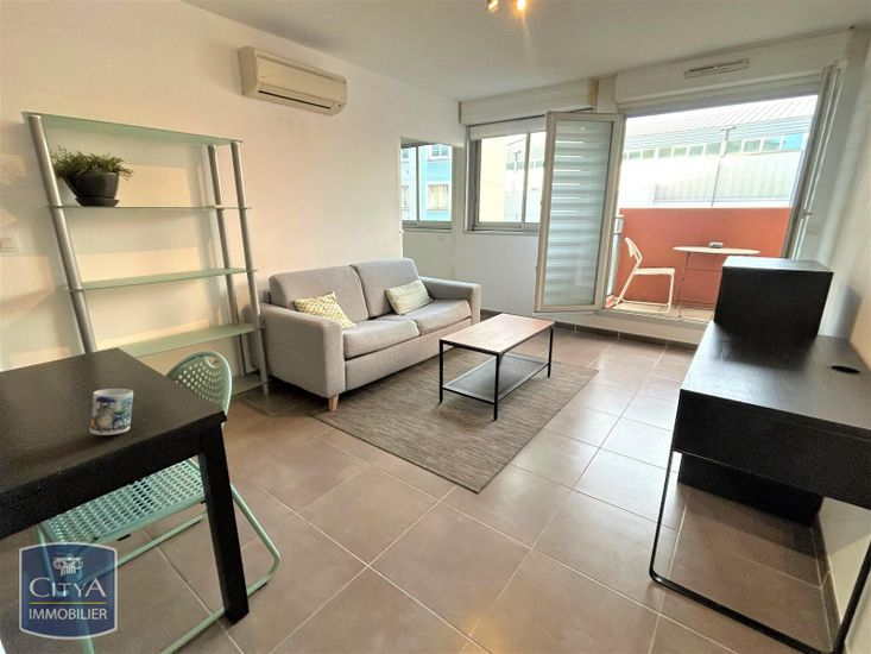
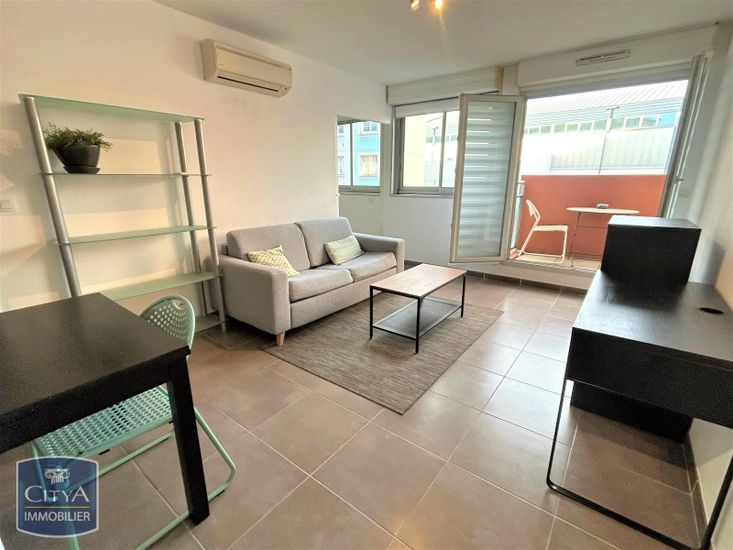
- mug (111, 409)
